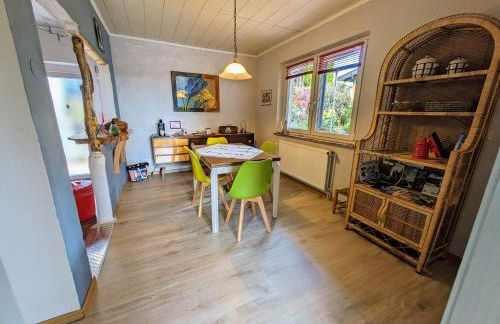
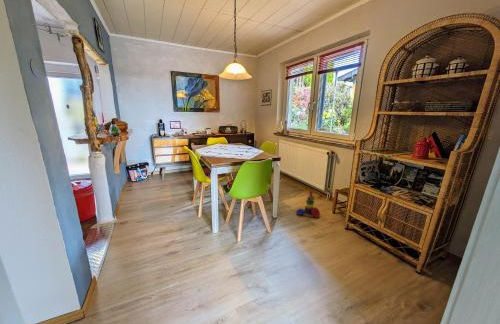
+ stacking toy (309, 203)
